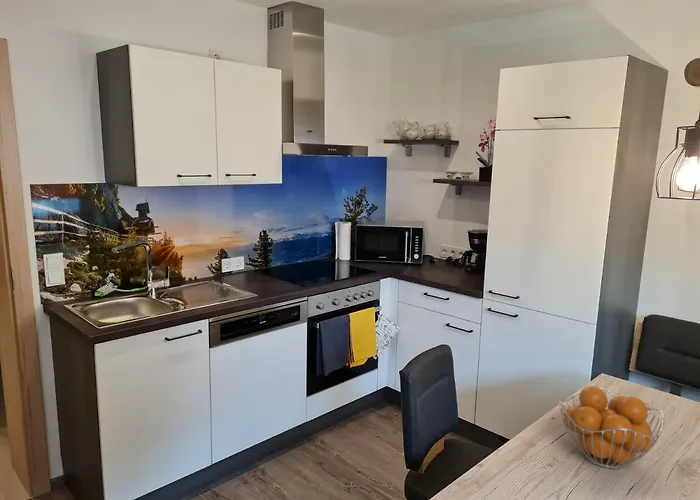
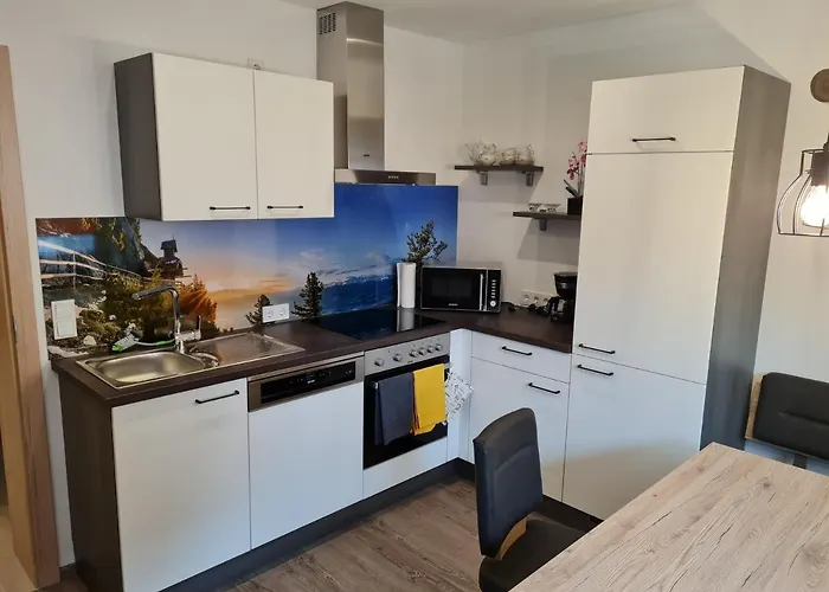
- fruit basket (607, 425)
